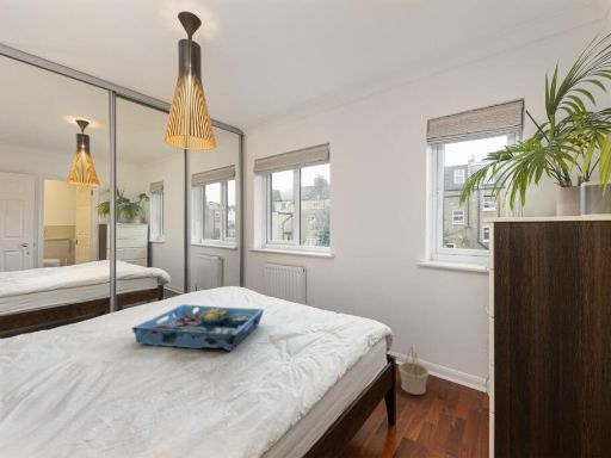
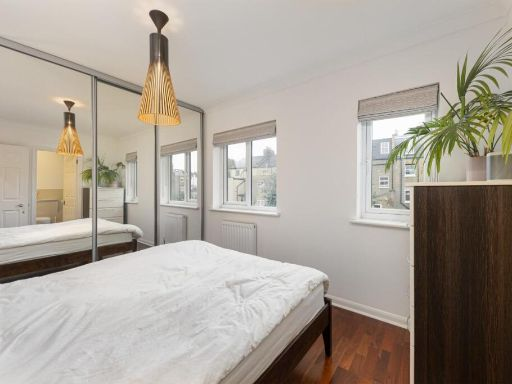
- serving tray (204, 323)
- basket (413, 366)
